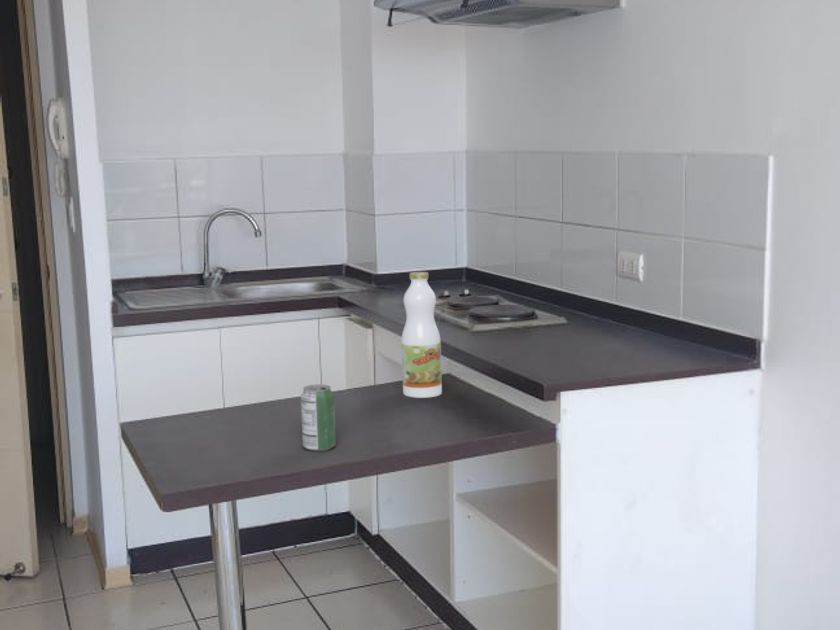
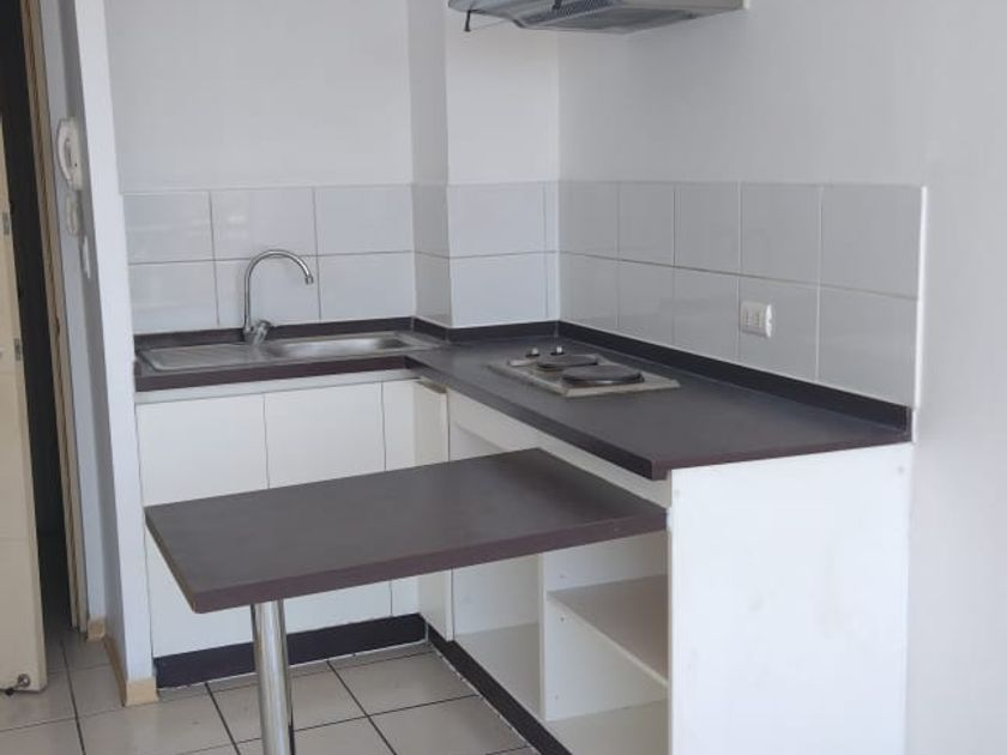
- juice bottle (420, 334)
- beverage can (318, 417)
